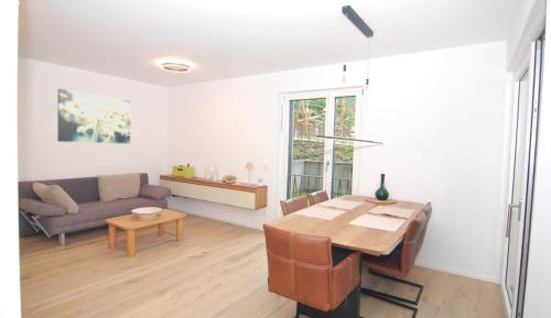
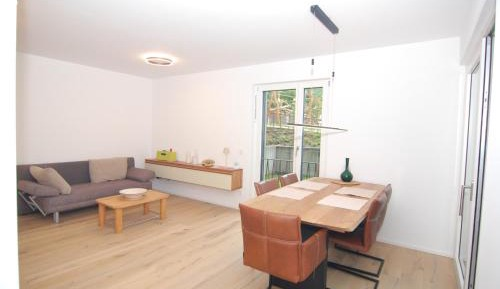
- wall art (97, 119)
